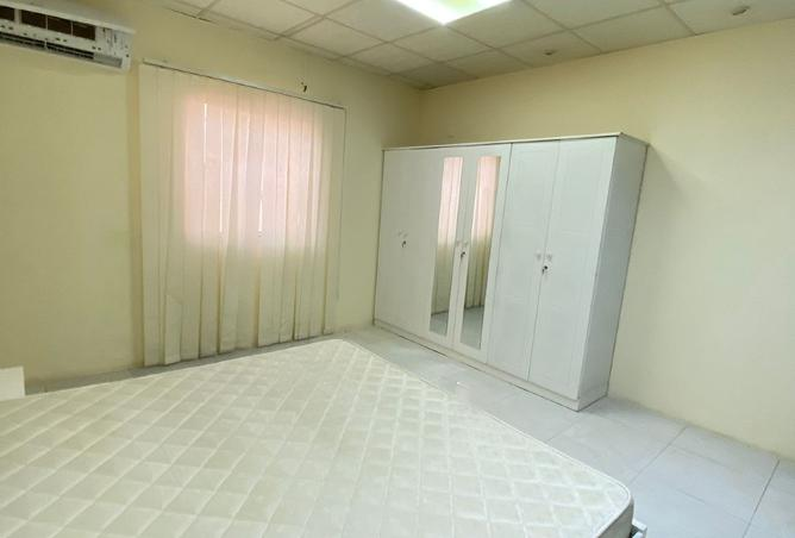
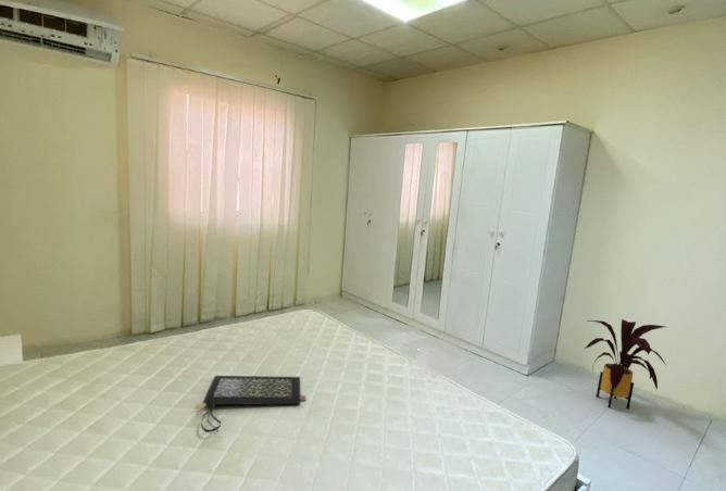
+ clutch bag (250, 390)
+ house plant (619, 361)
